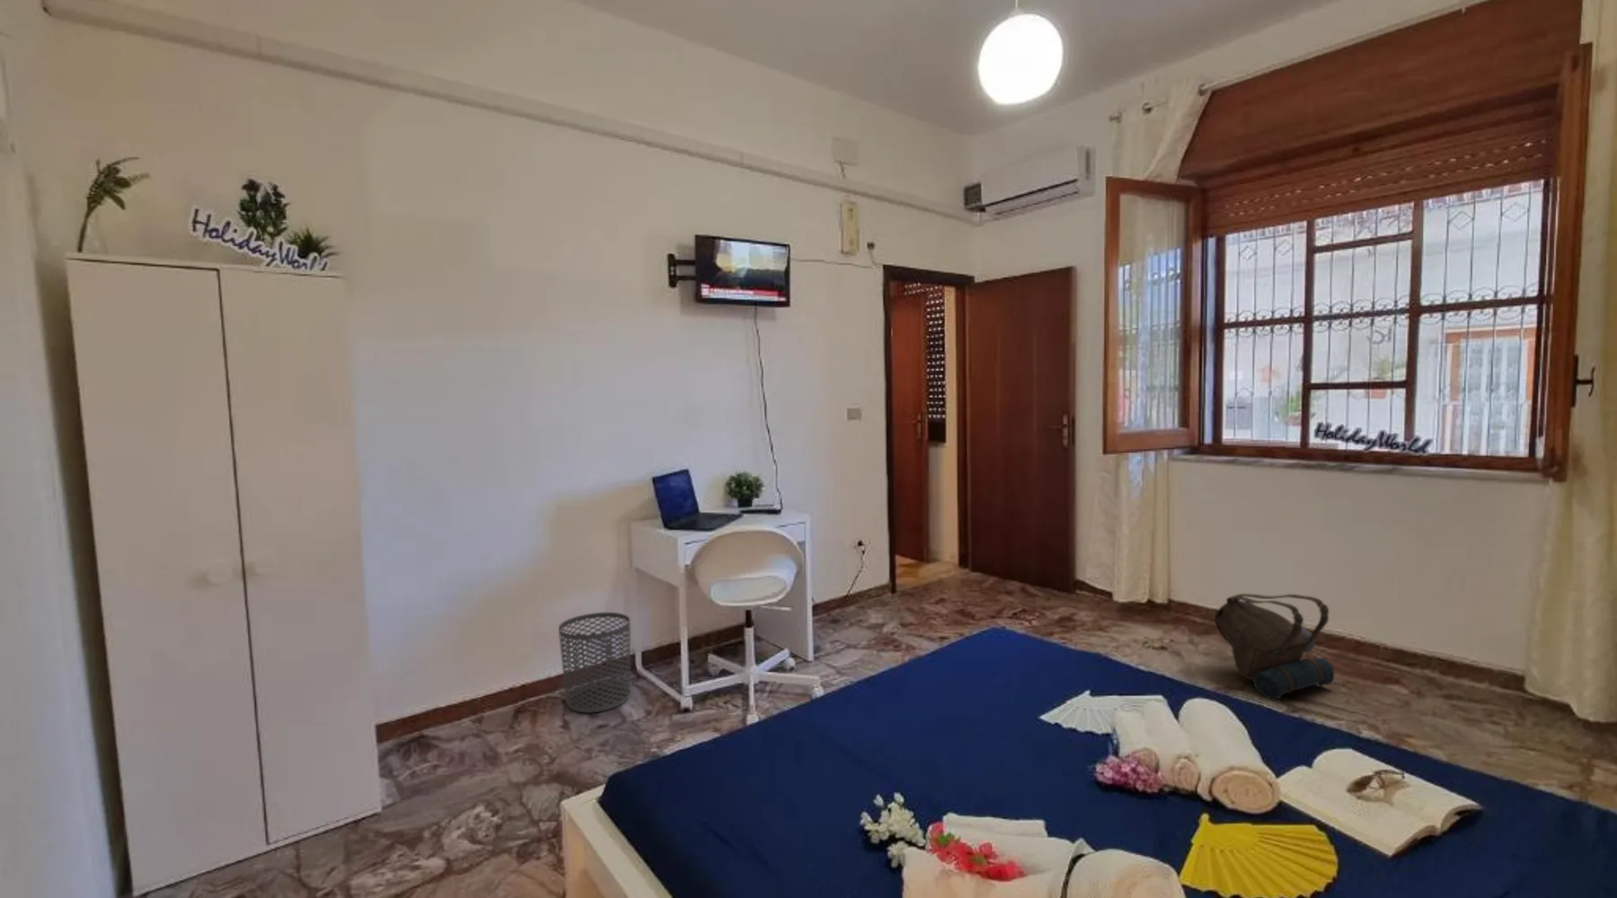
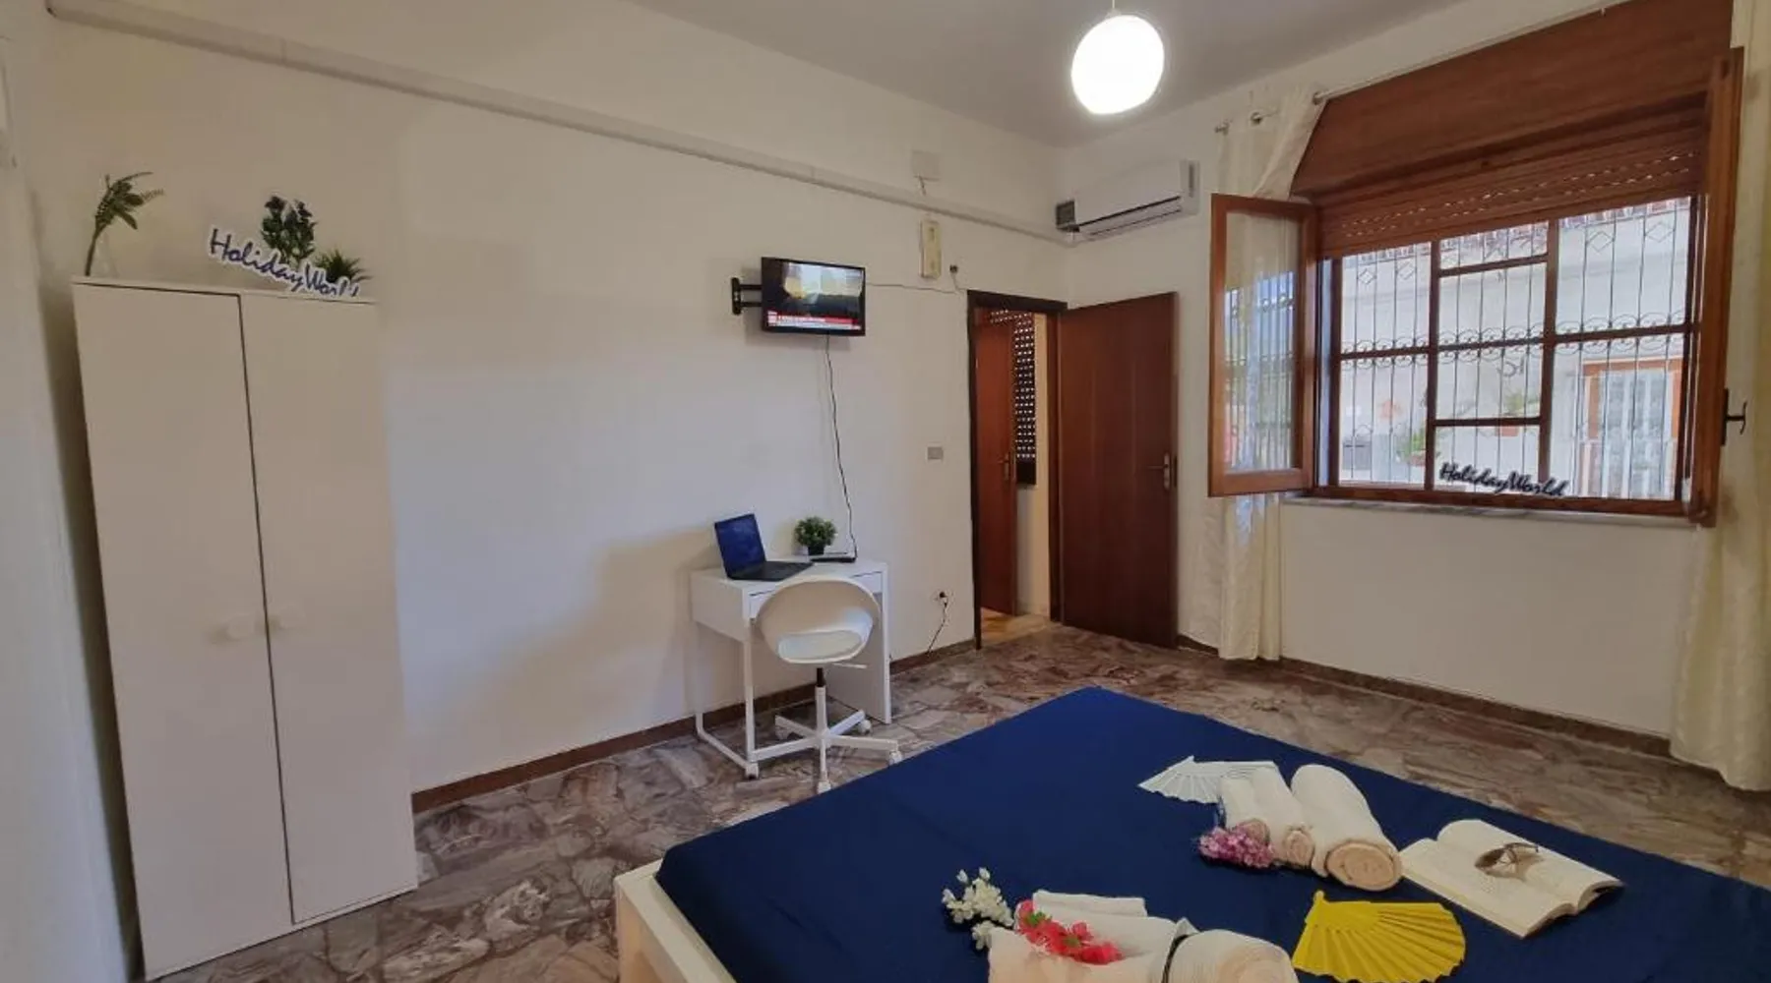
- backpack (1264, 635)
- waste bin (596, 661)
